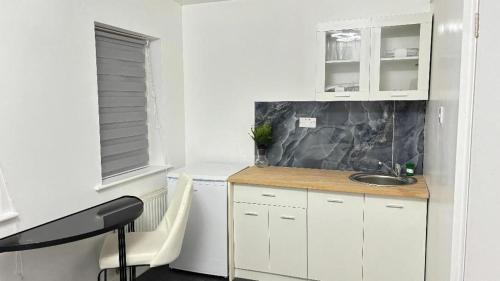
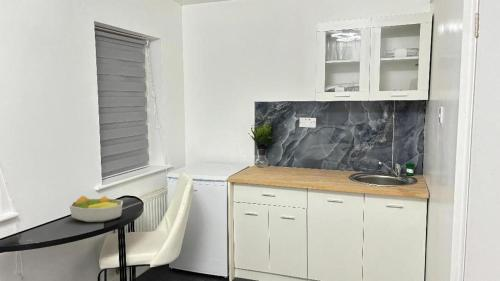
+ fruit bowl (97, 207)
